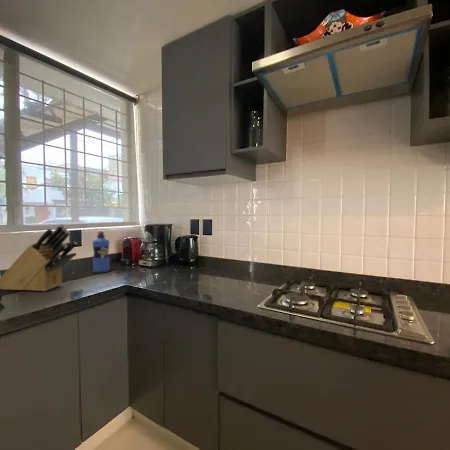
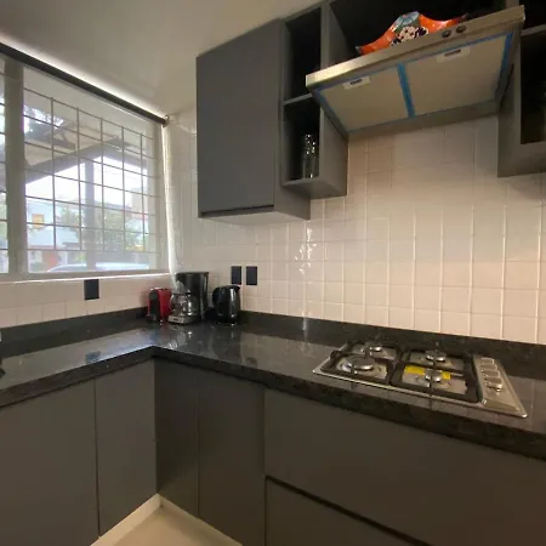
- knife block (37, 256)
- water bottle (101, 251)
